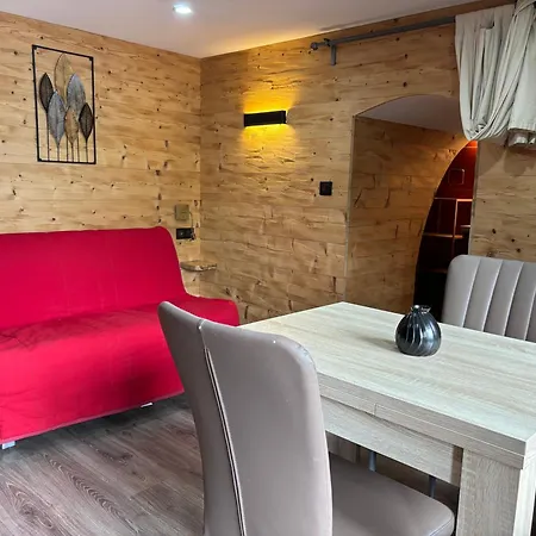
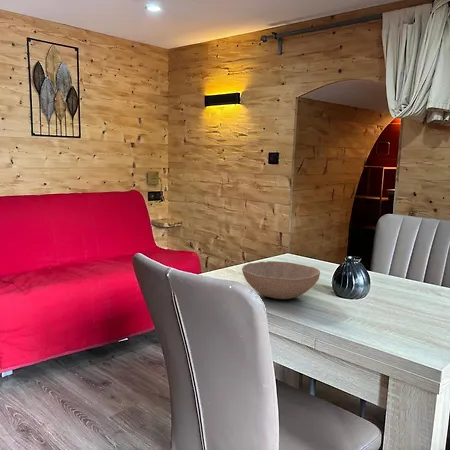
+ bowl (280, 282)
